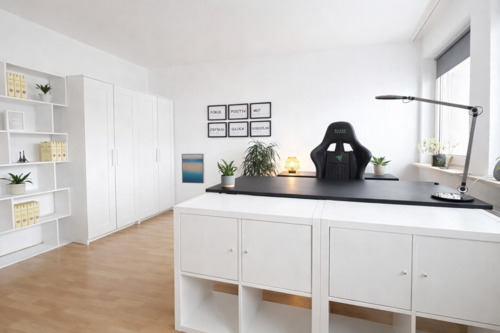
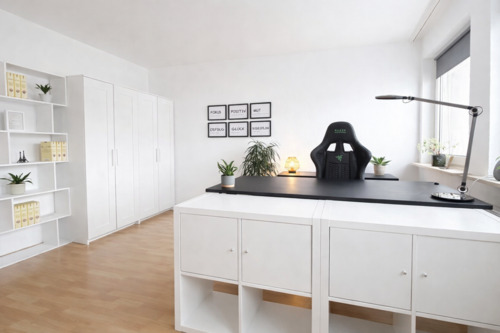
- wall art (192, 168)
